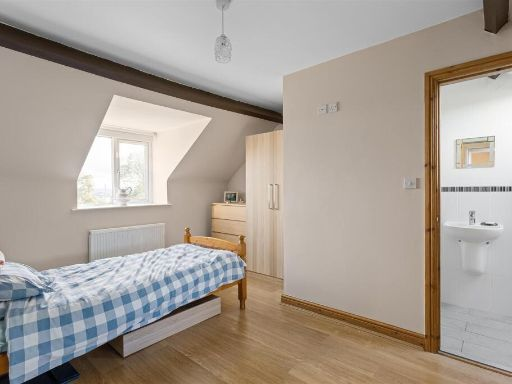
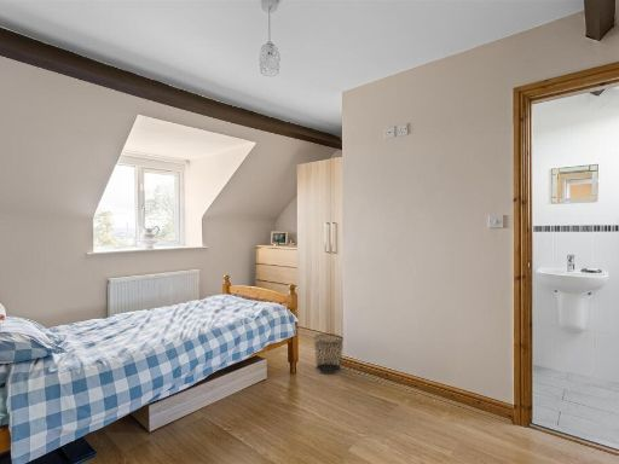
+ waste bin (328, 353)
